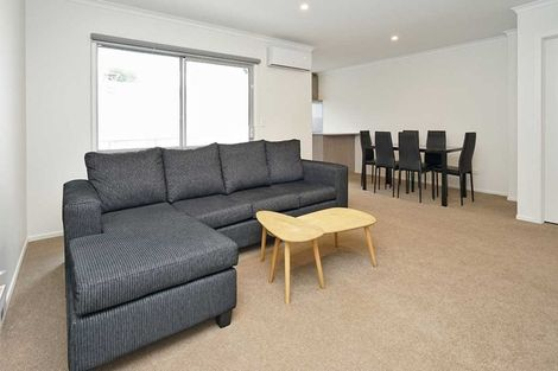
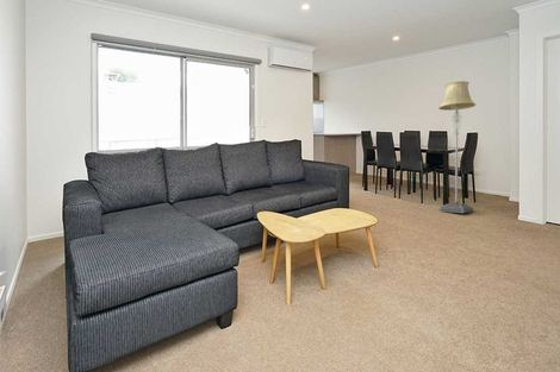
+ floor lamp (456, 147)
